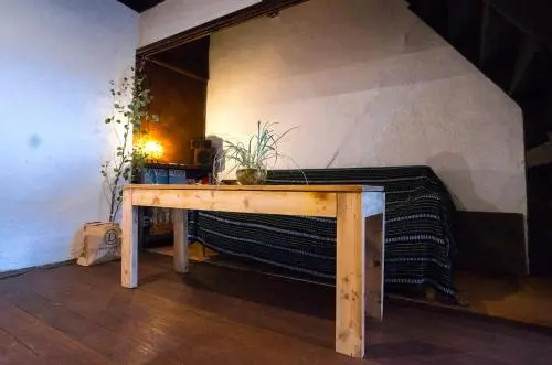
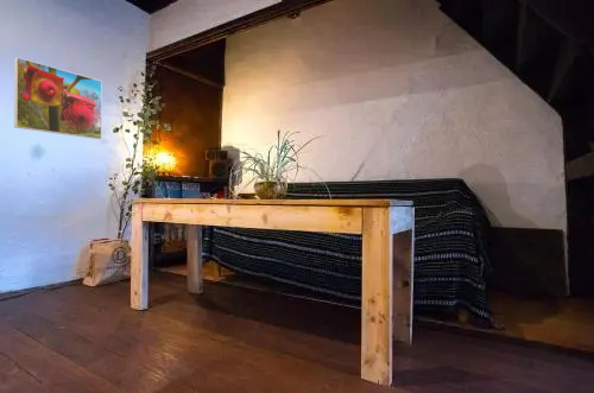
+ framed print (62, 102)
